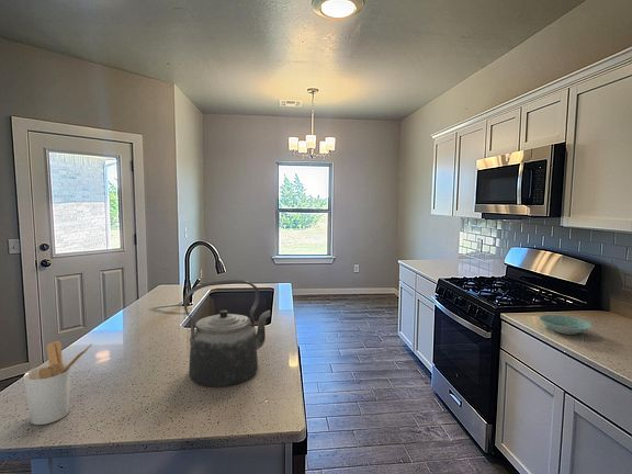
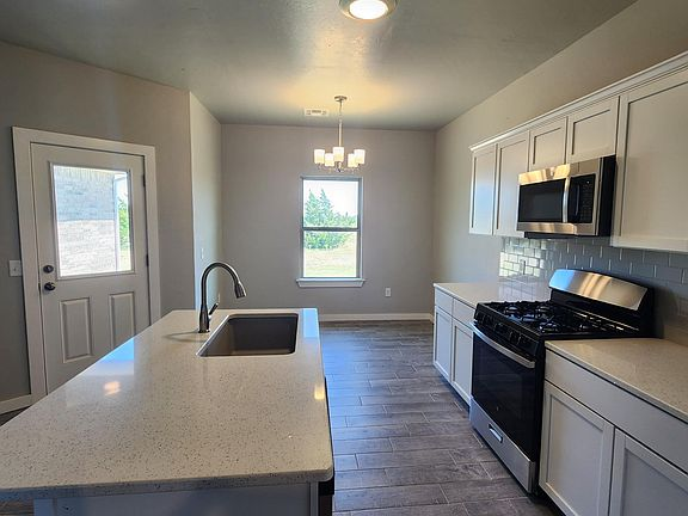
- bowl (564, 325)
- kettle (230, 326)
- utensil holder (59, 380)
